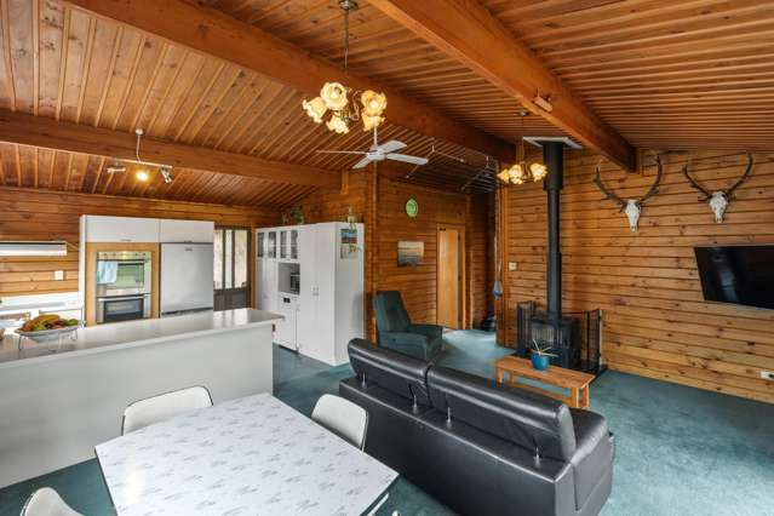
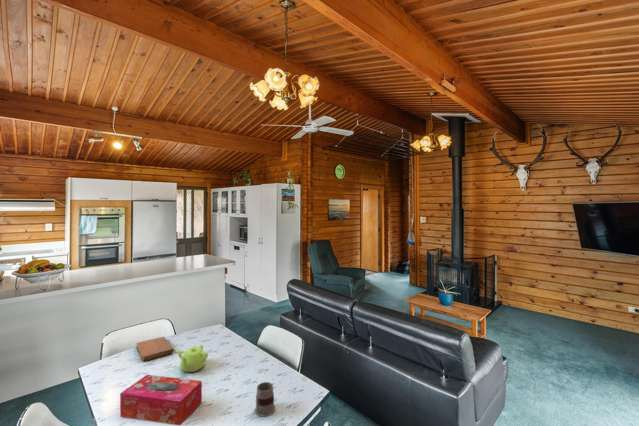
+ tissue box (162, 398)
+ notebook (154, 347)
+ teapot (192, 358)
+ mug (263, 400)
